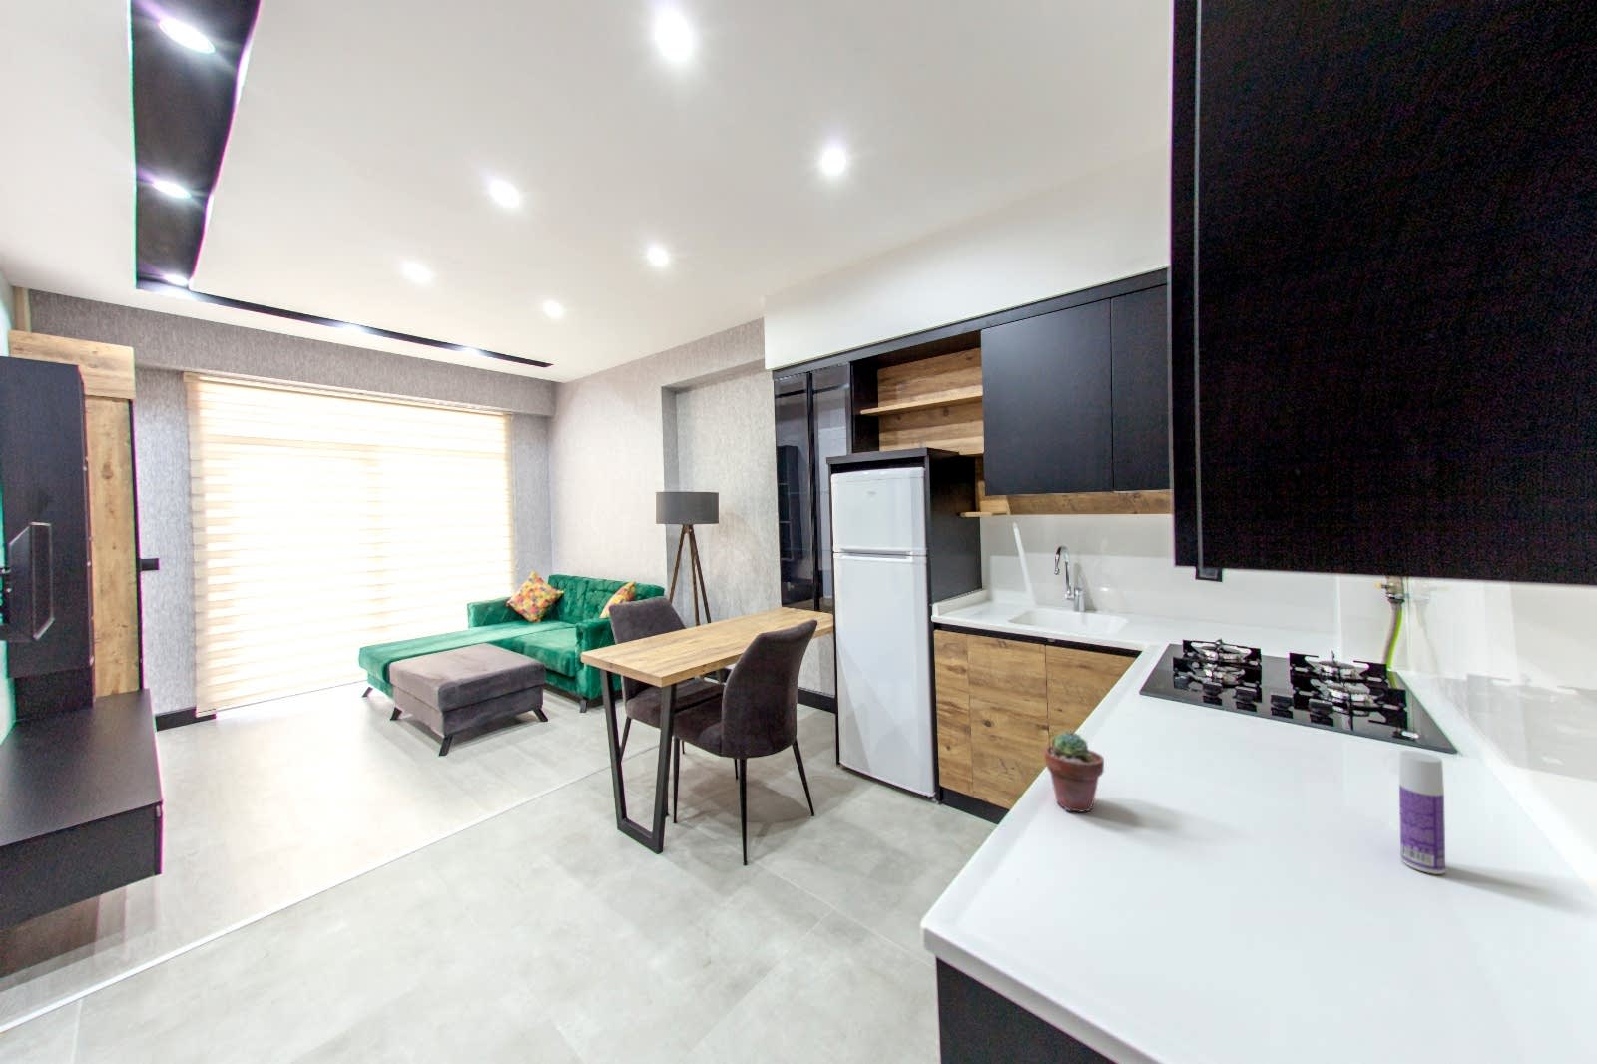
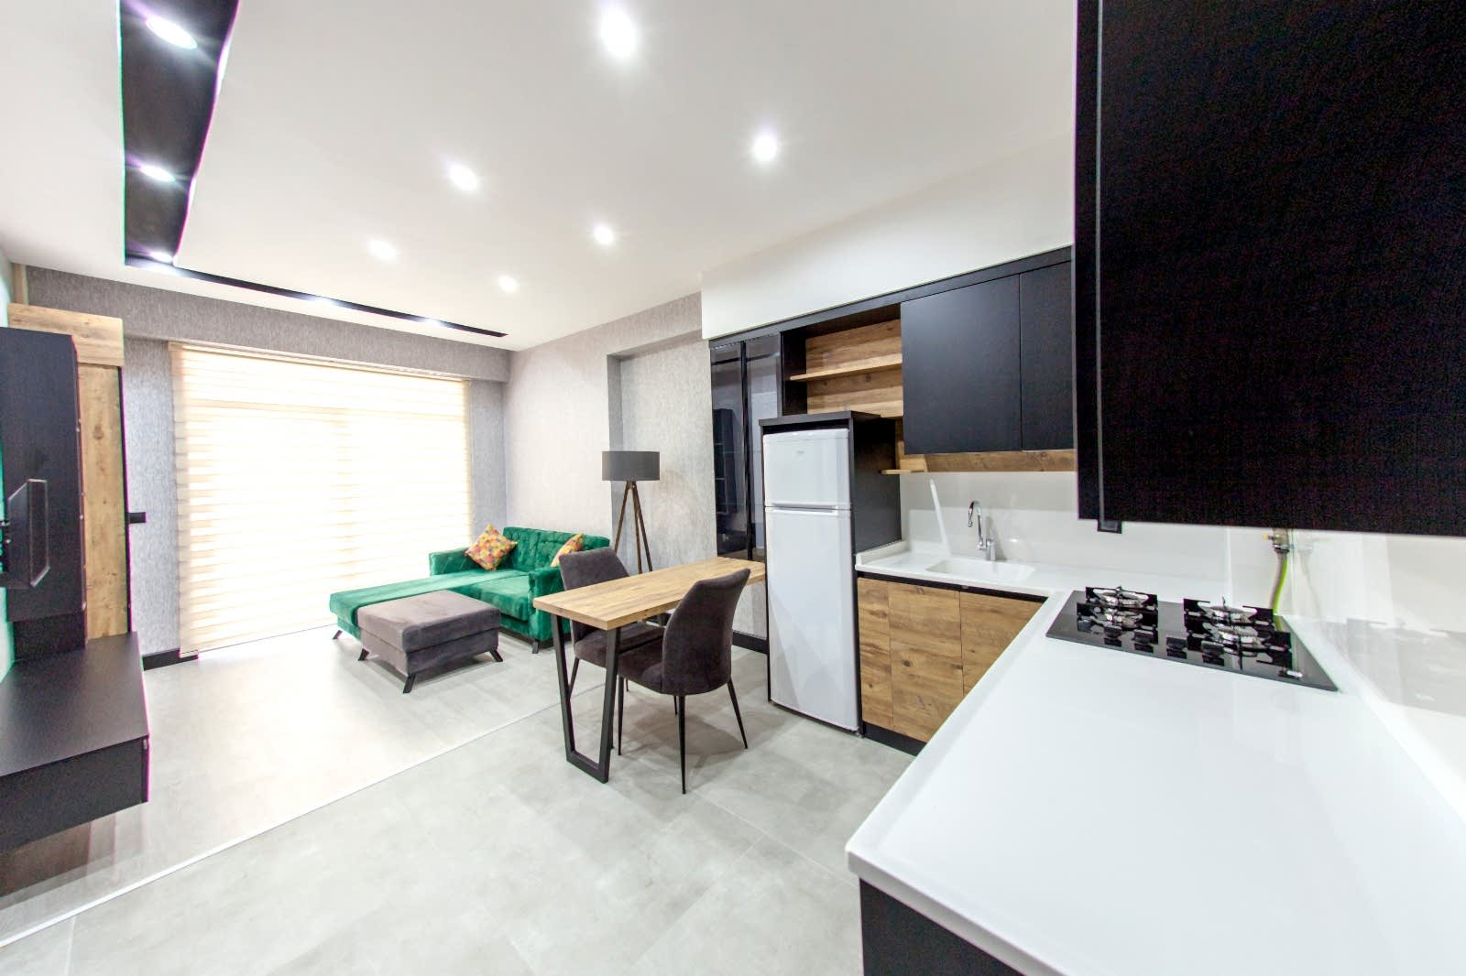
- bottle (1421, 811)
- potted succulent (1073, 767)
